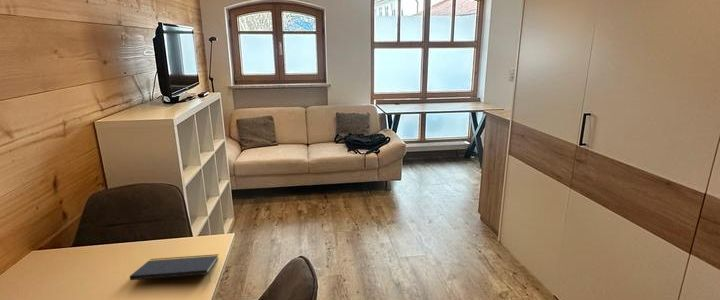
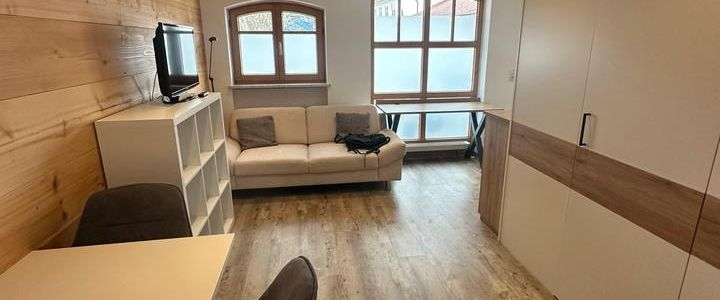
- notepad (177, 266)
